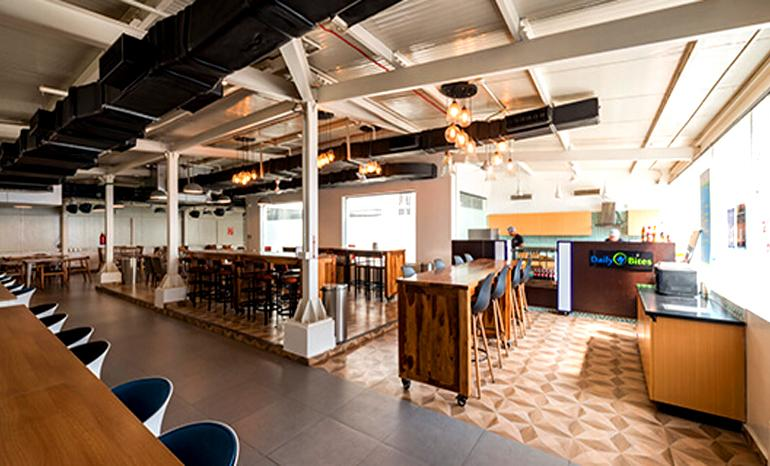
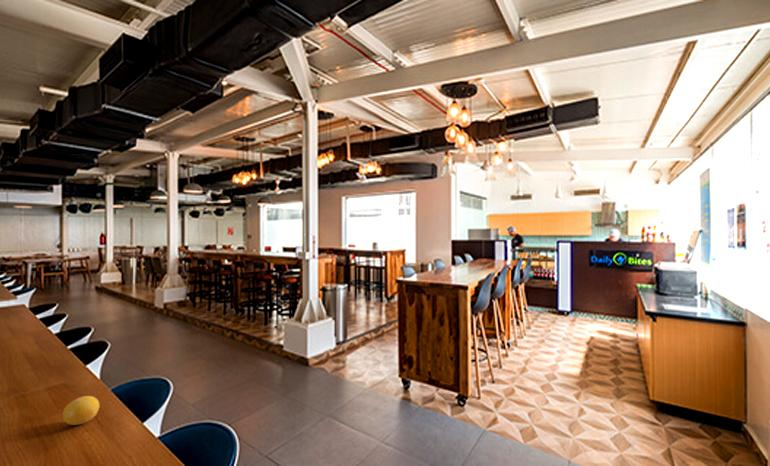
+ fruit (81, 410)
